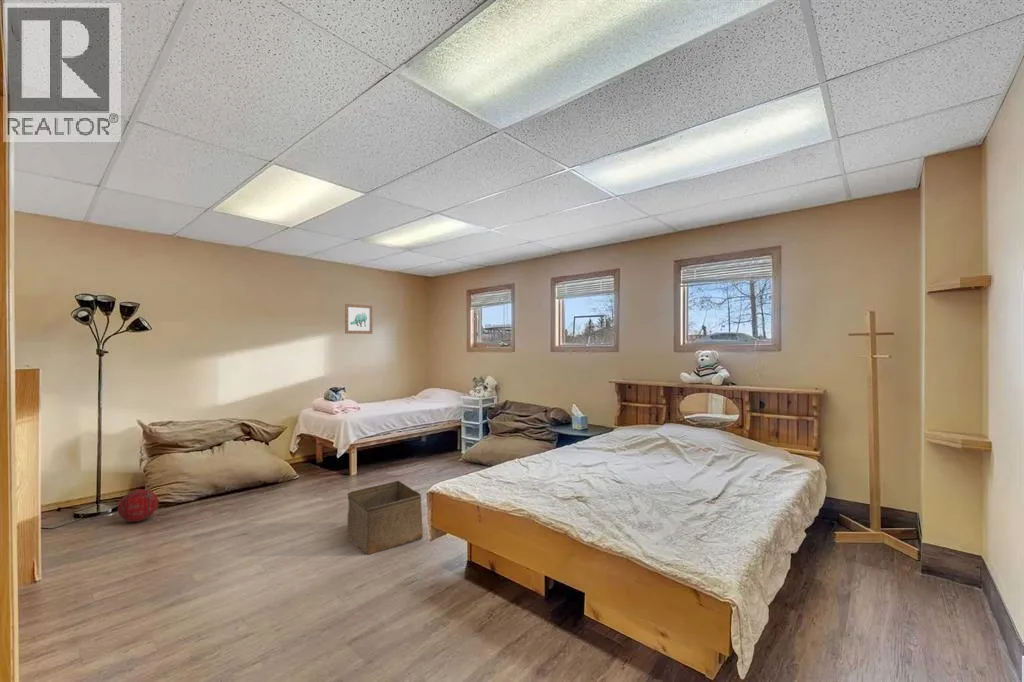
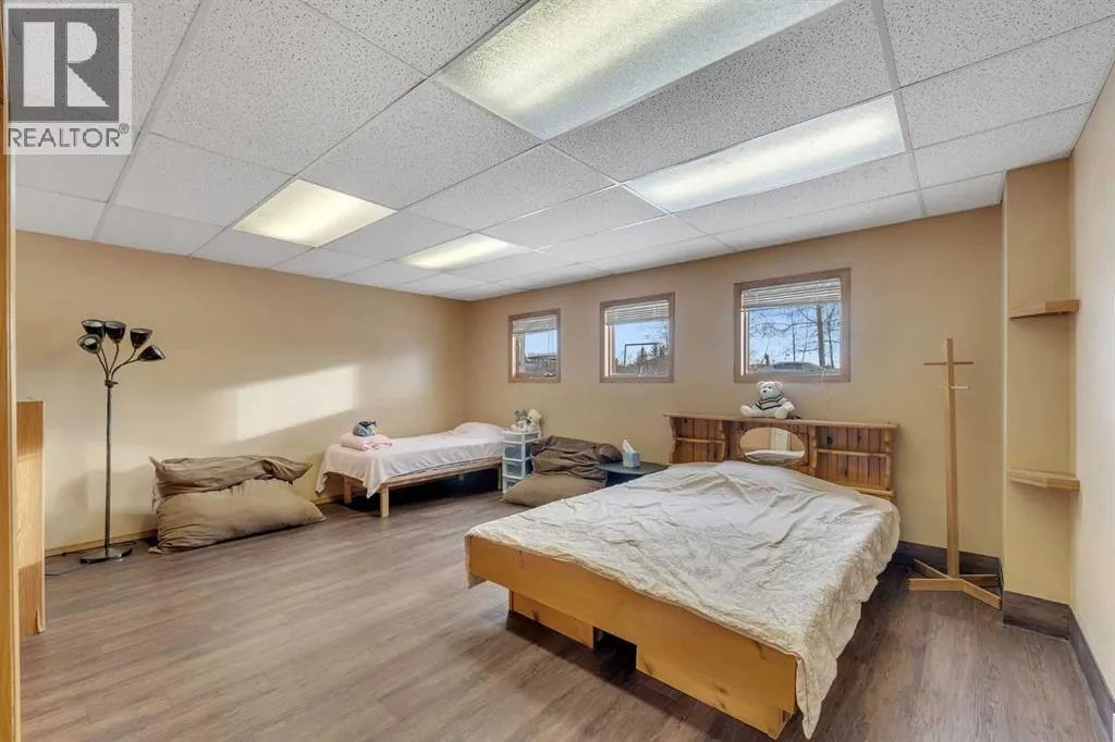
- ball (138, 505)
- wall art (359, 319)
- storage bin (384, 515)
